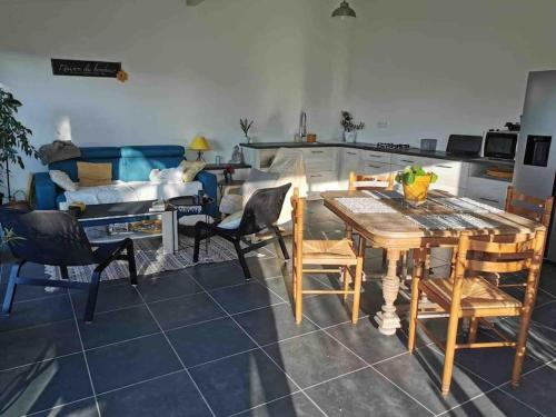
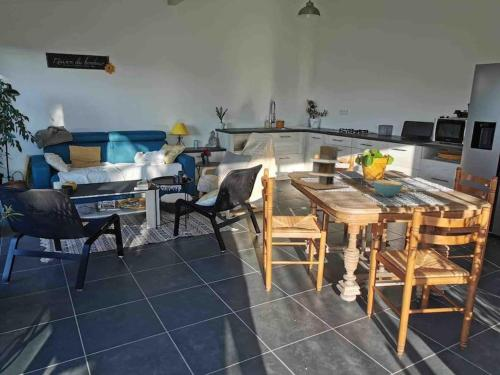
+ cereal bowl (387, 189)
+ plant pot (324, 165)
